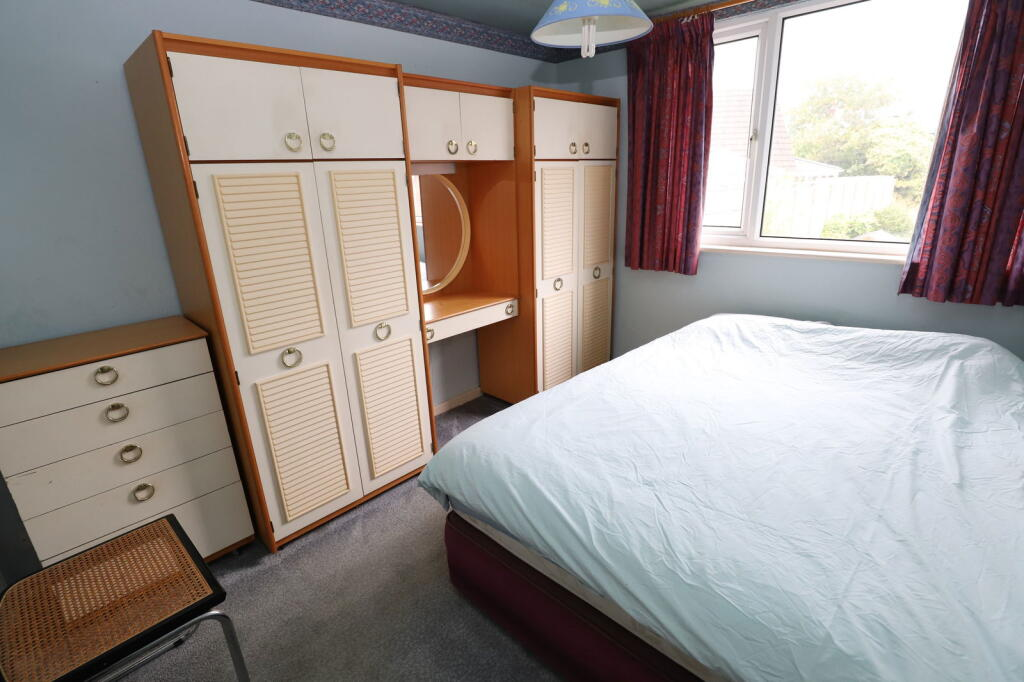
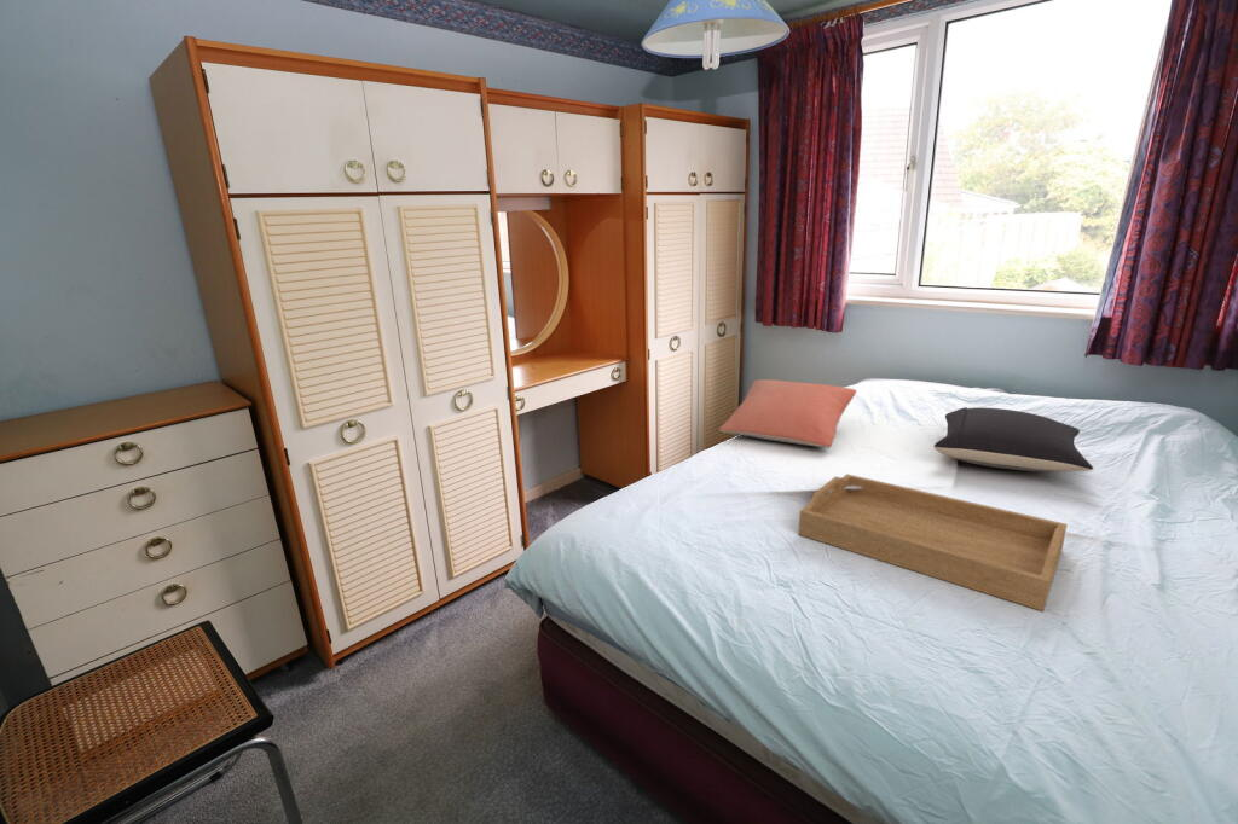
+ serving tray (926, 526)
+ pillow (1008, 437)
+ pillow (788, 410)
